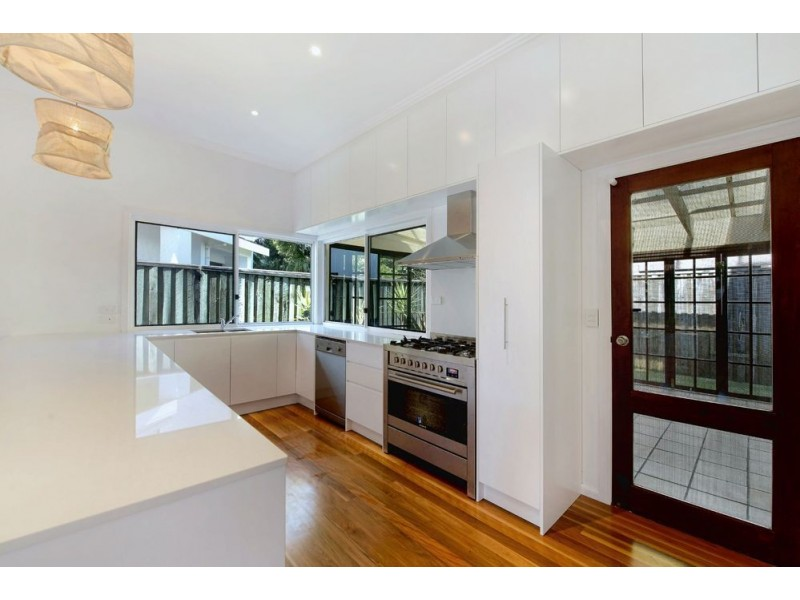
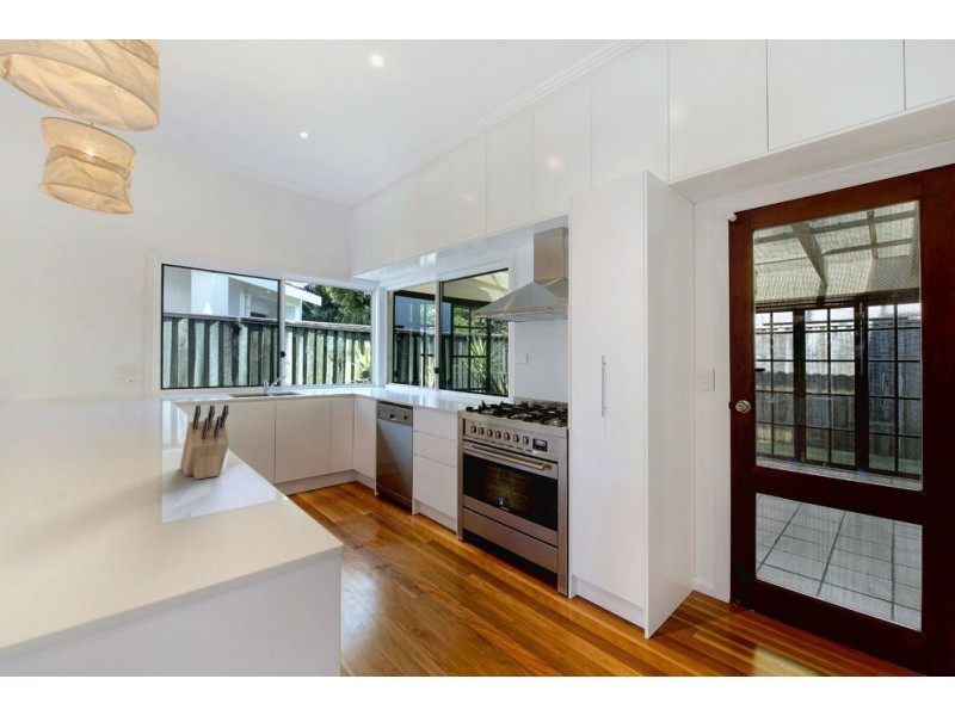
+ knife block (204, 437)
